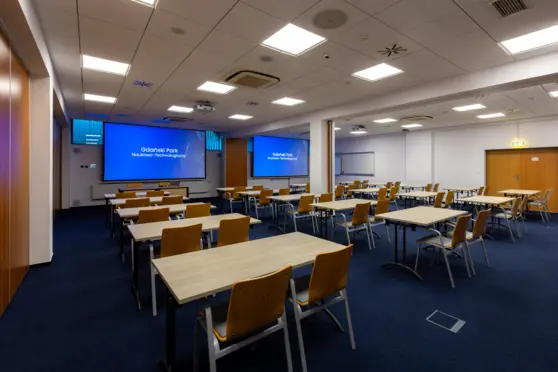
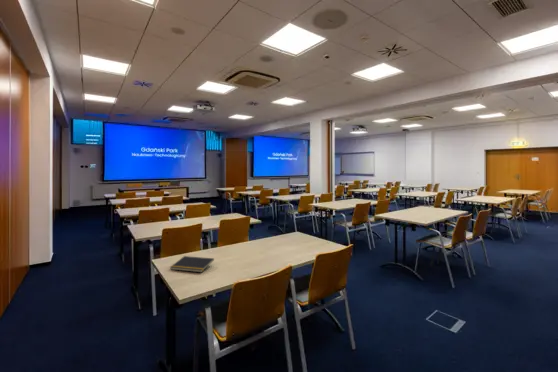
+ notepad (192, 263)
